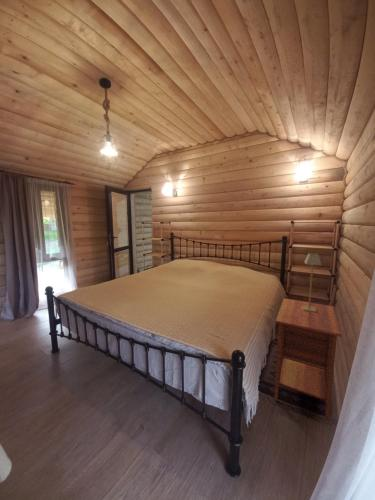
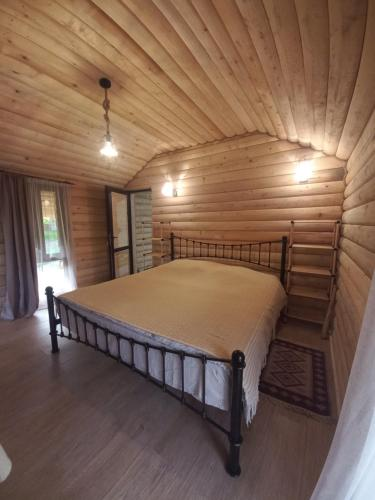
- nightstand (304, 351)
- table lamp (311, 281)
